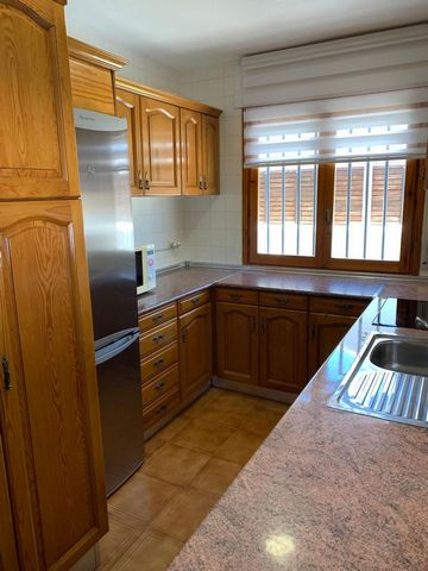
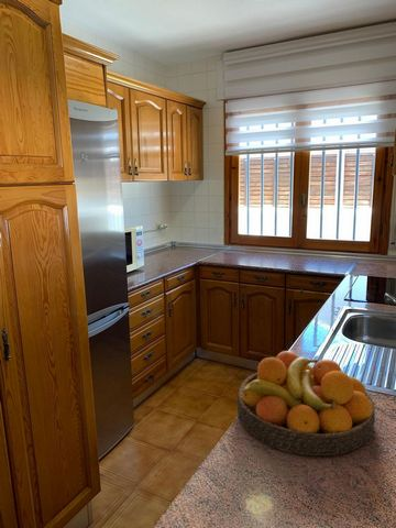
+ fruit bowl (304, 387)
